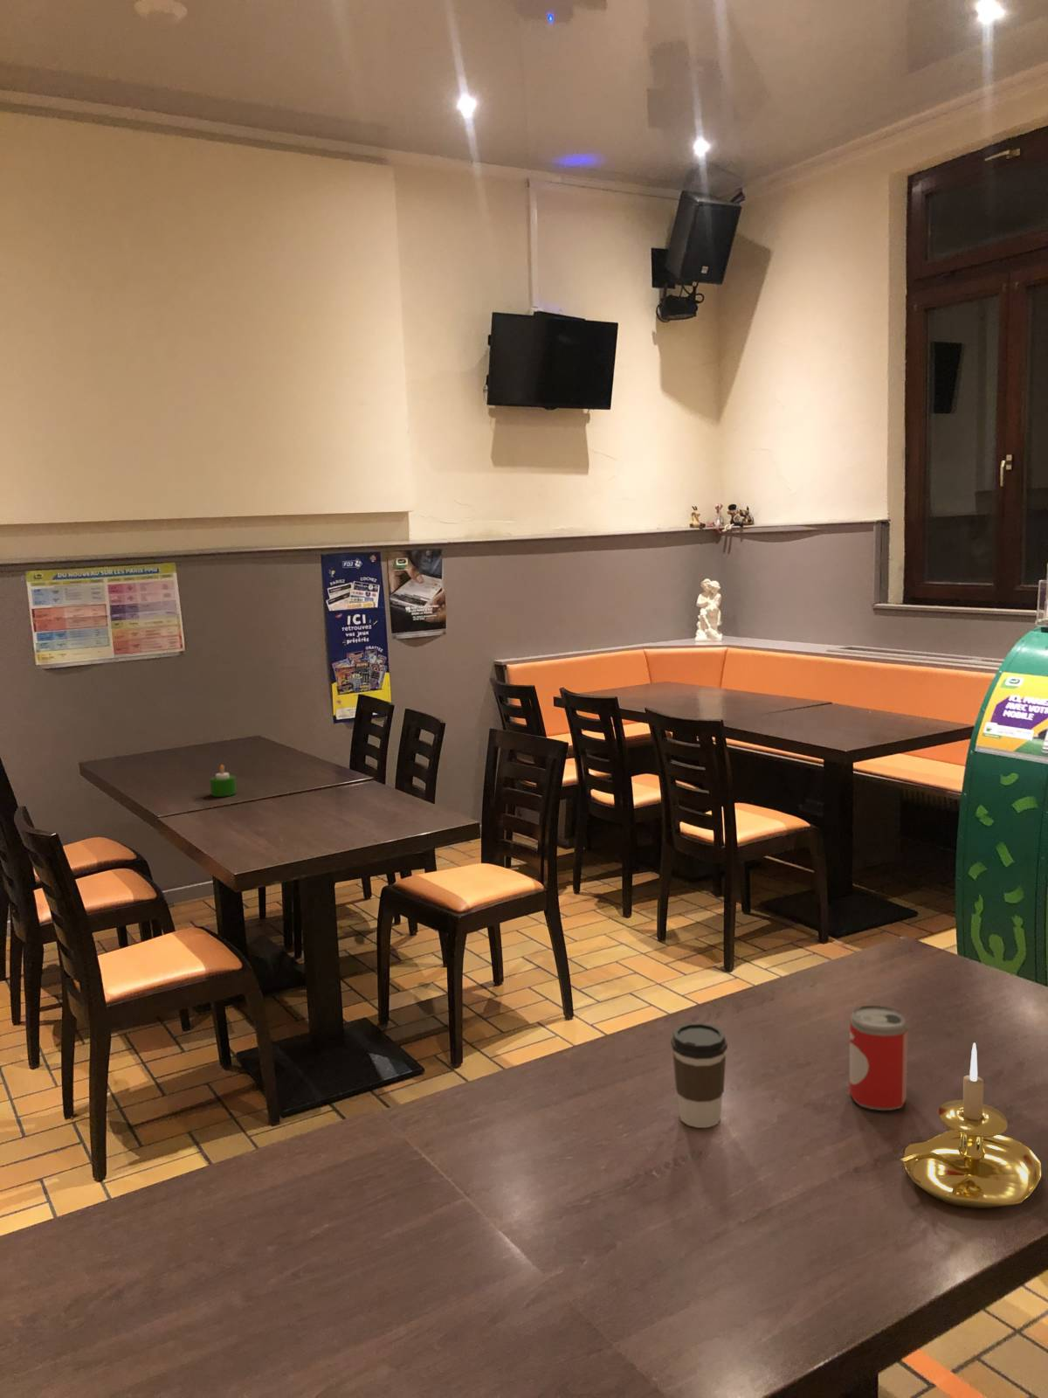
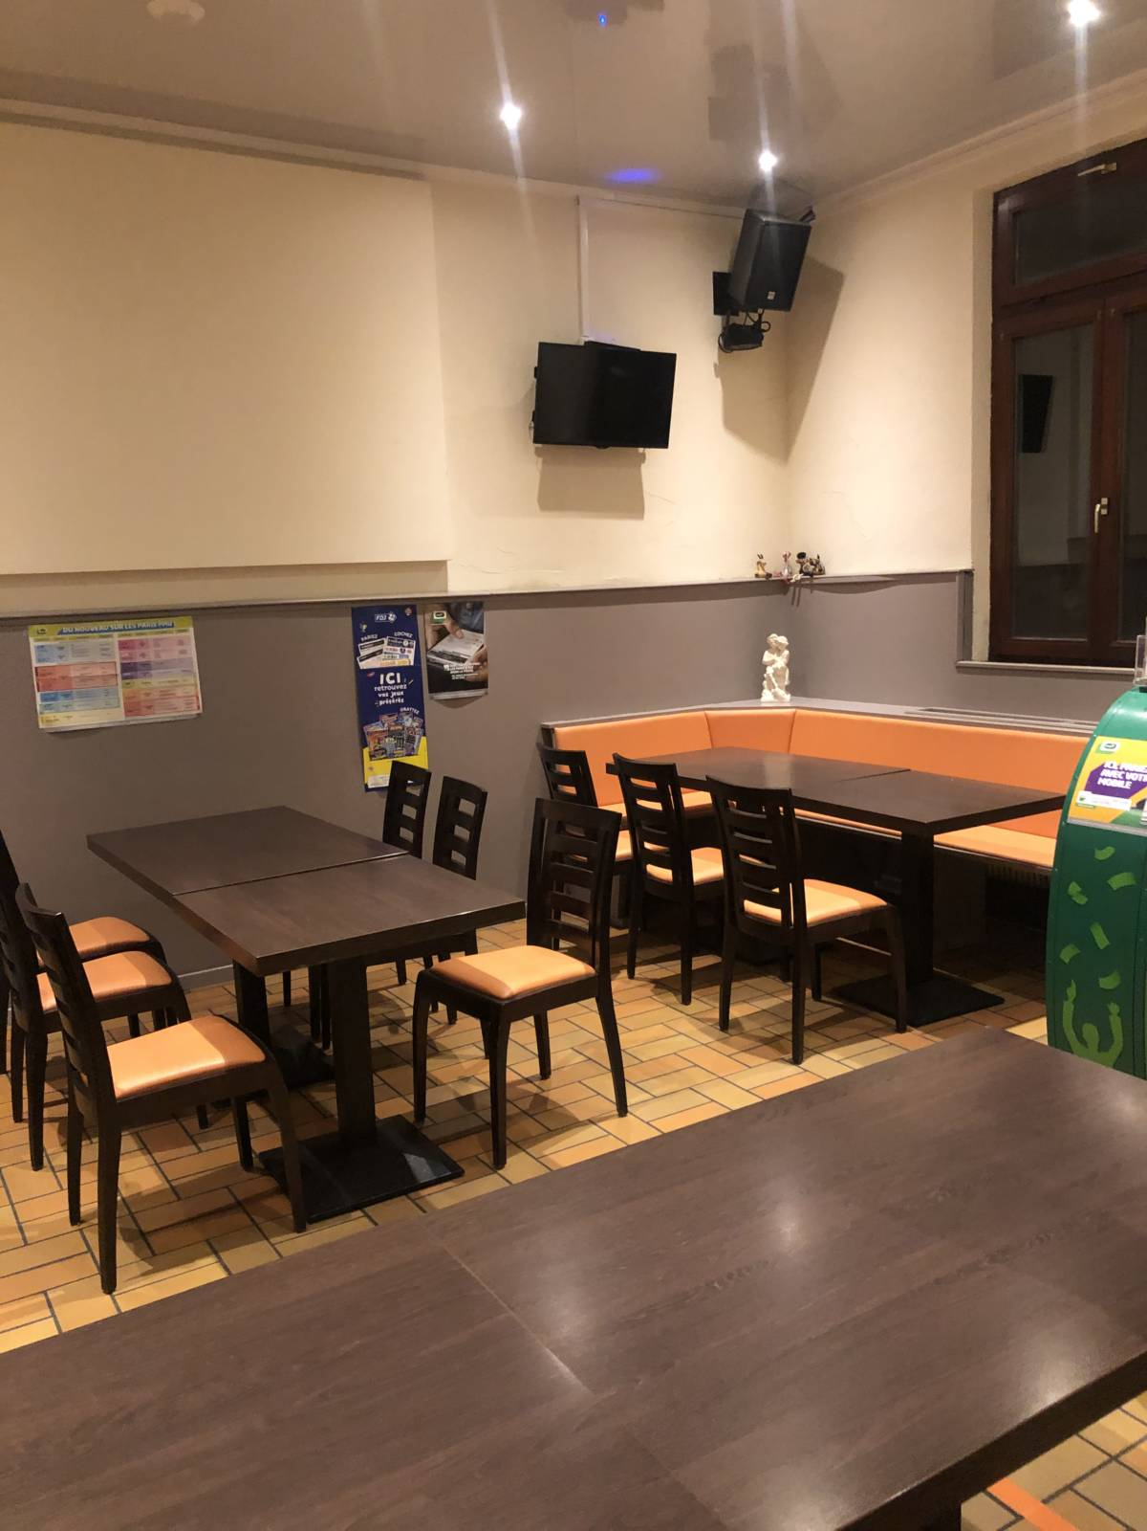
- candle holder (964, 1113)
- coffee cup (699, 1075)
- candle (222, 778)
- beer can (877, 1057)
